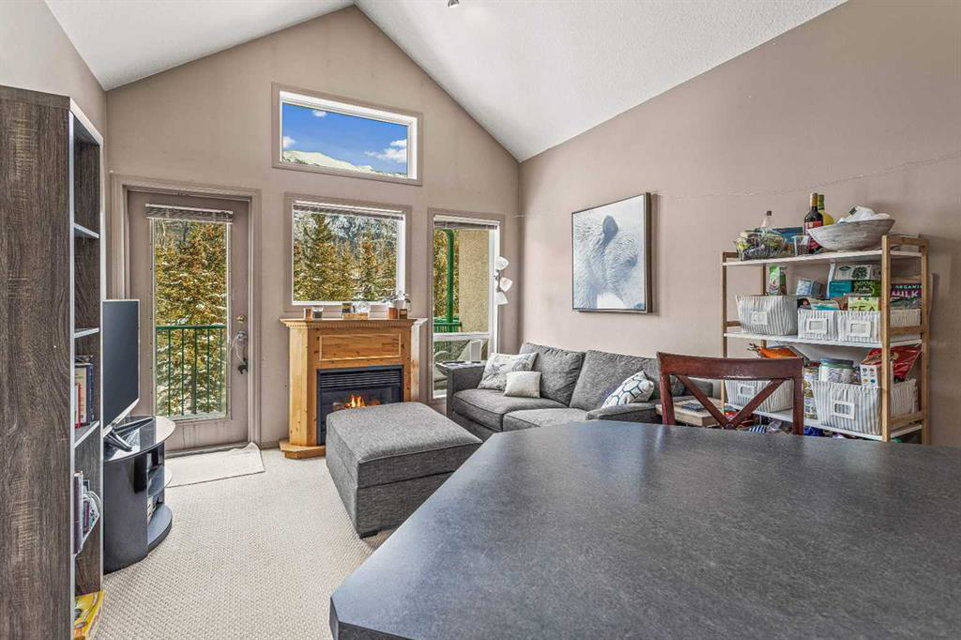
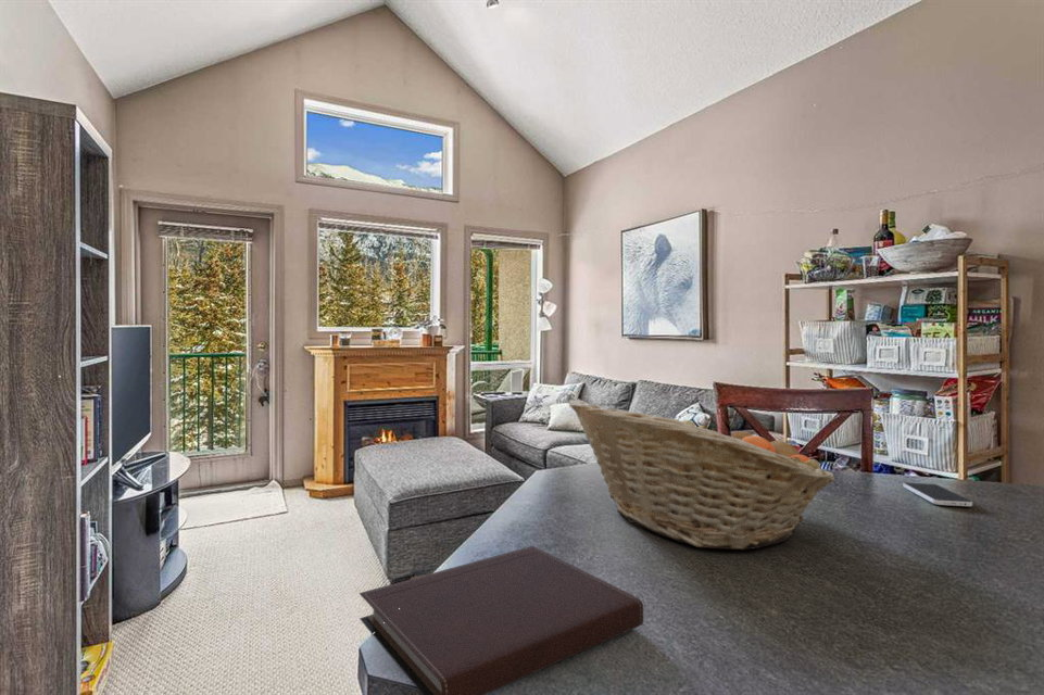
+ fruit basket (685, 457)
+ smartphone (935, 493)
+ notebook (499, 609)
